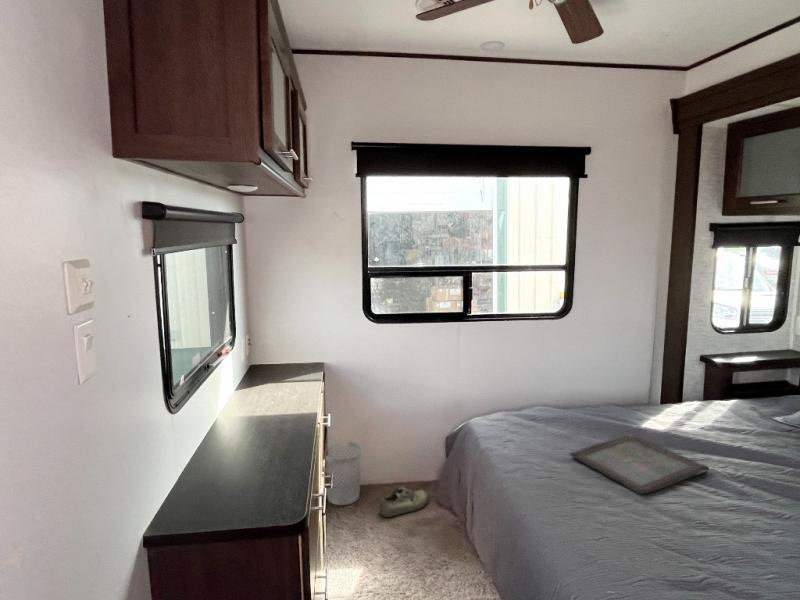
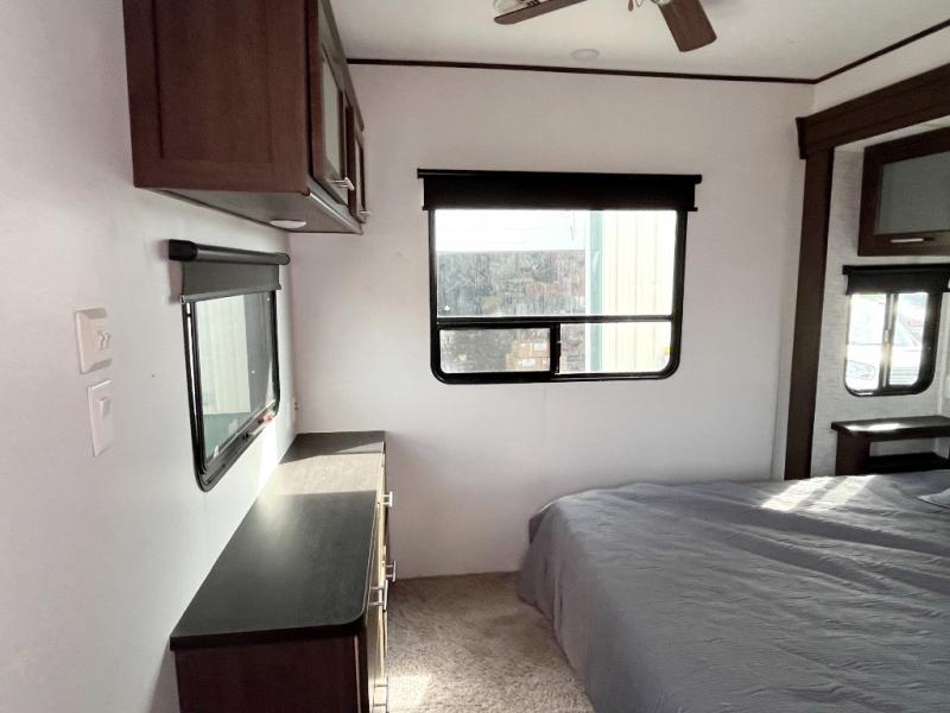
- wastebasket (342, 473)
- shoe (404, 498)
- serving tray (635, 460)
